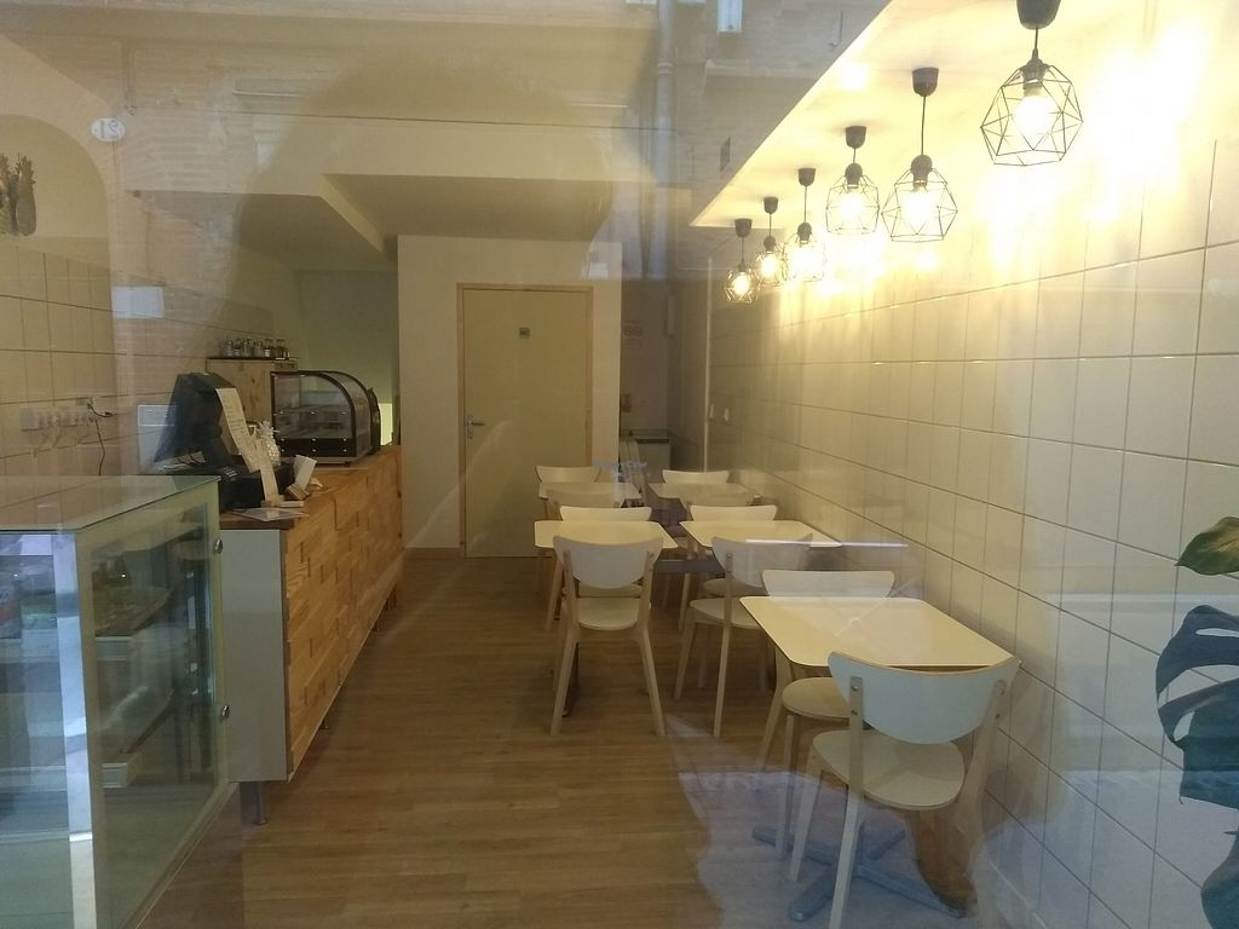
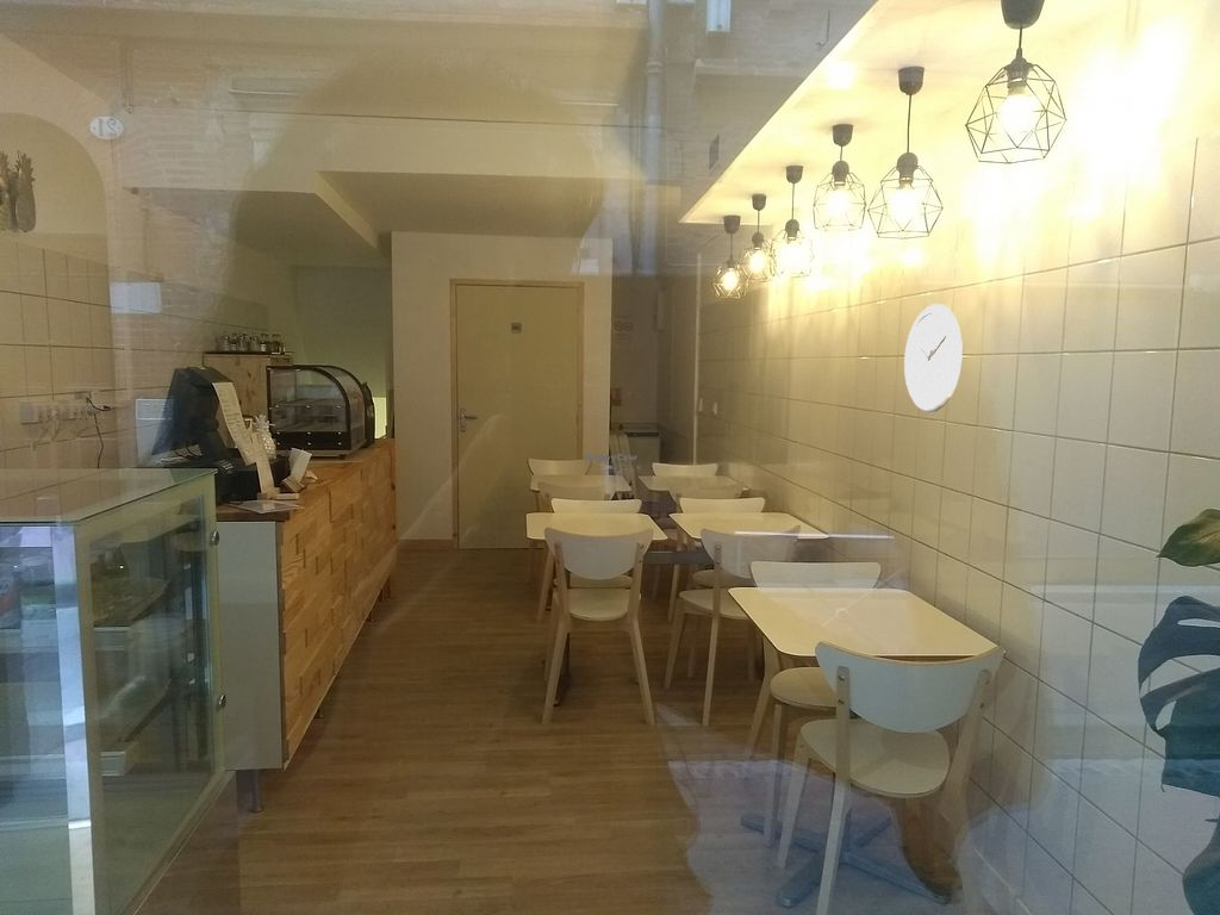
+ wall clock (929, 357)
